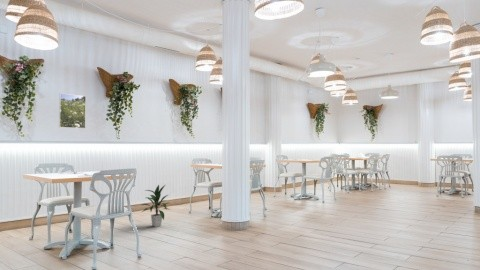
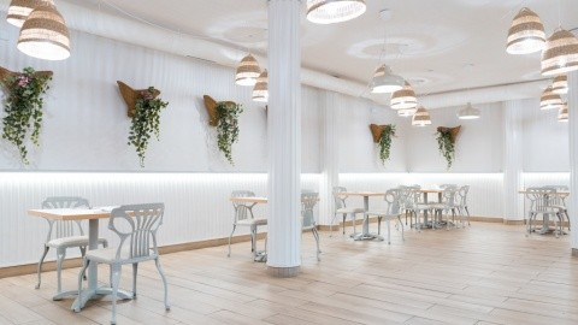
- indoor plant (156, 205)
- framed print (72, 111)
